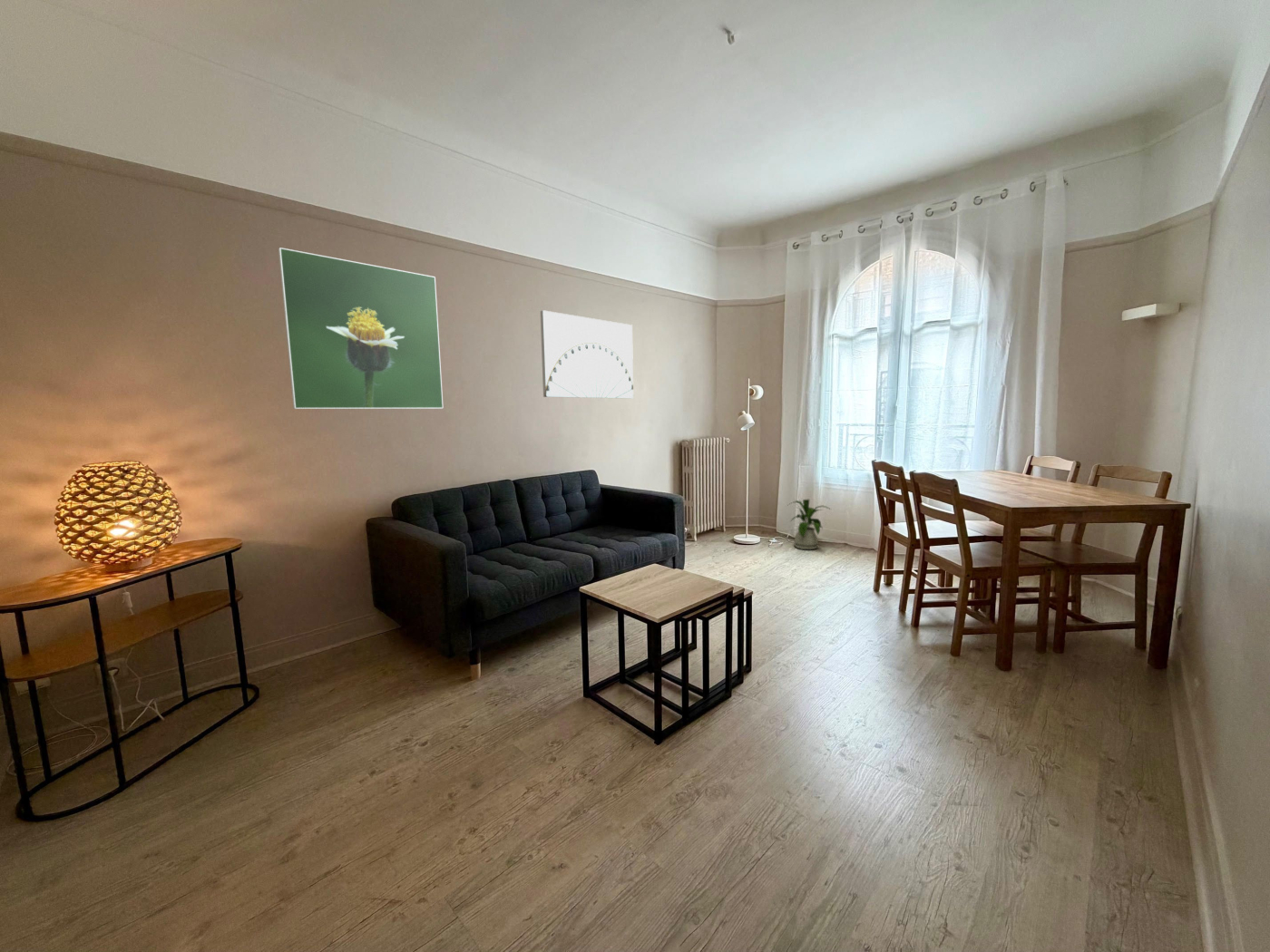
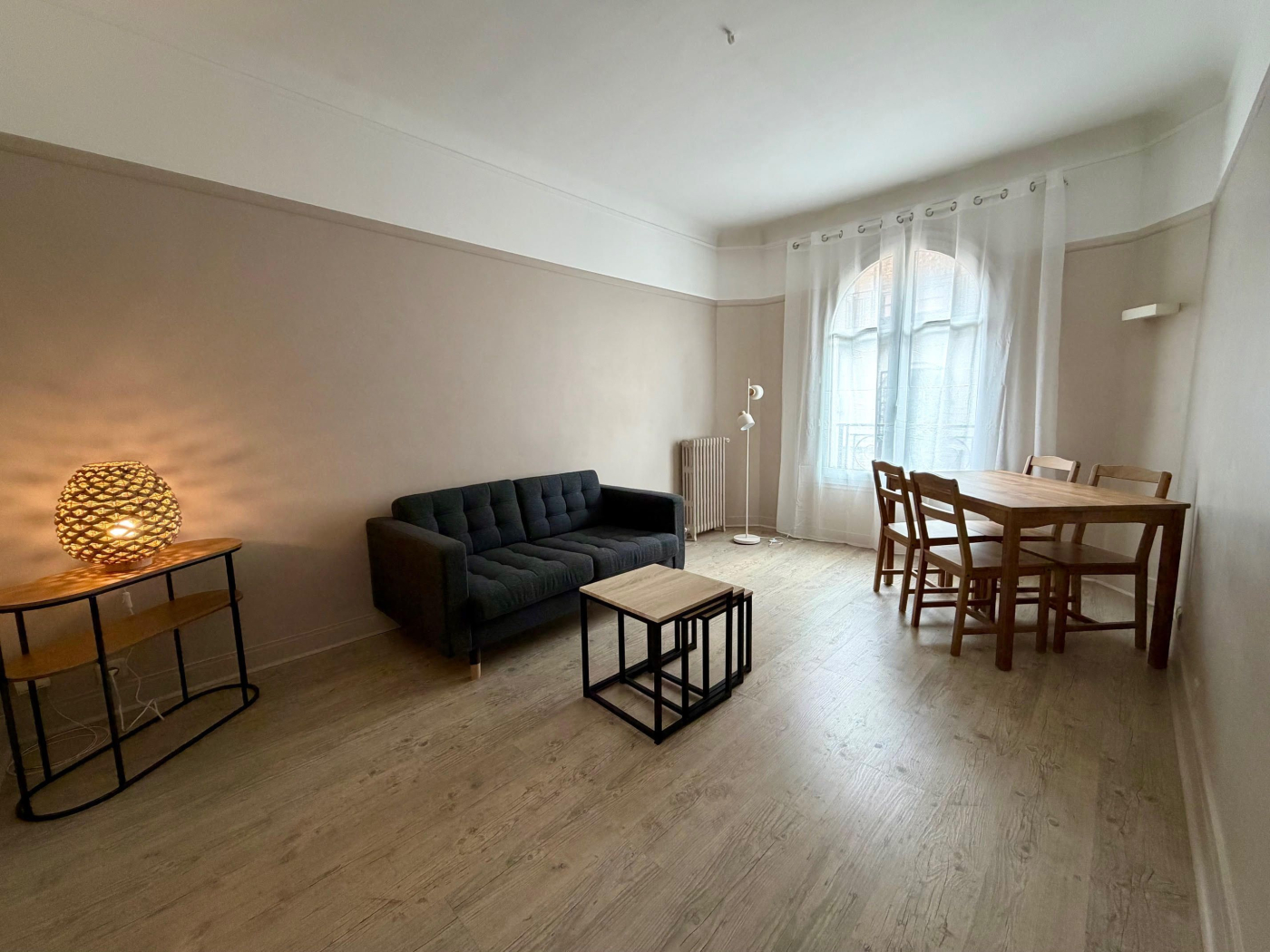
- house plant (810, 521)
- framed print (369, 337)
- wall art (591, 358)
